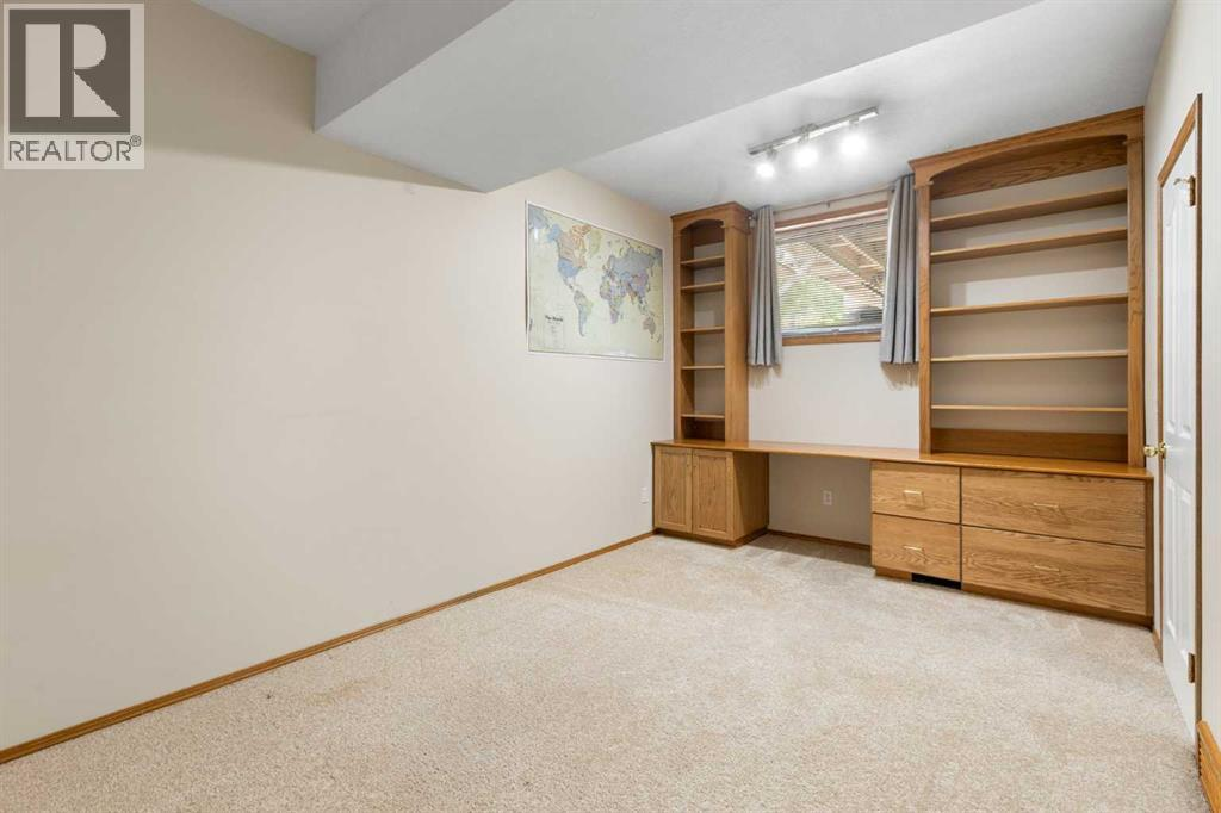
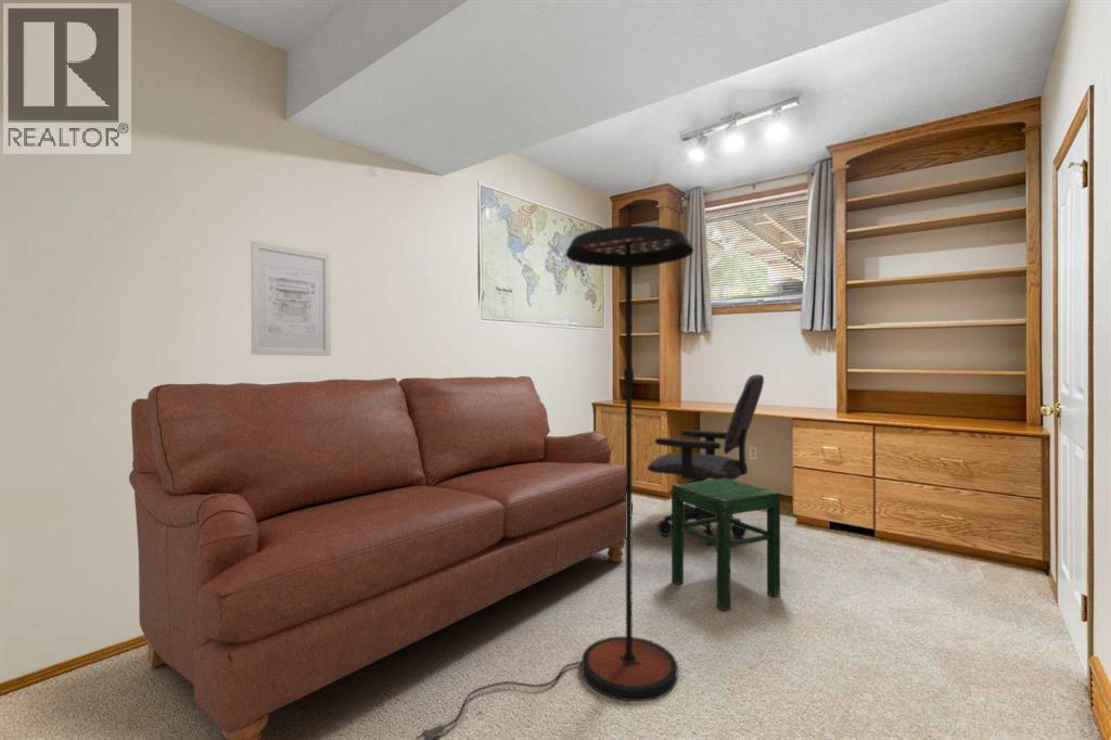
+ office chair (704, 454)
+ wall art (293, 302)
+ floor lamp (626, 462)
+ stool (724, 538)
+ sofa (424, 487)
